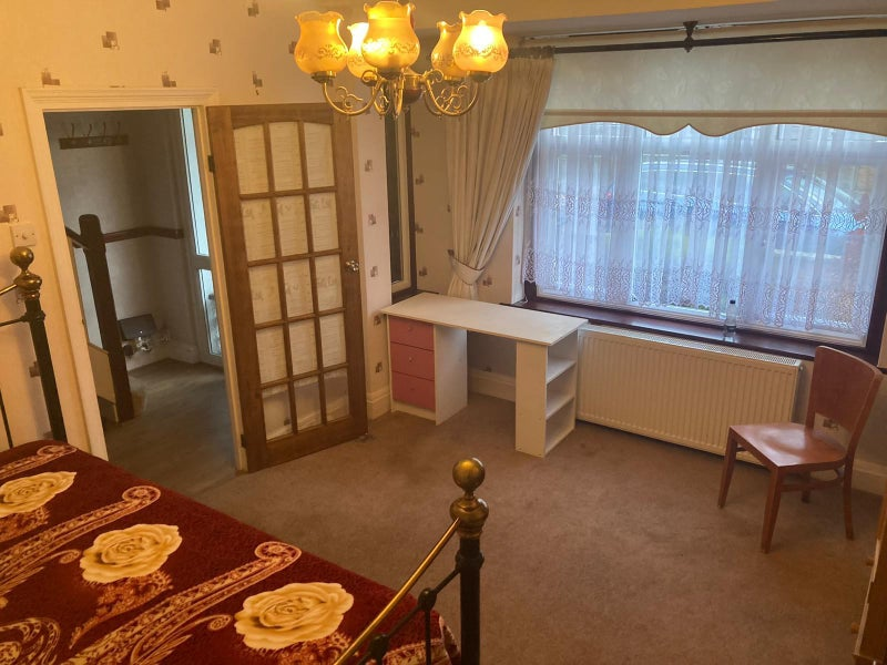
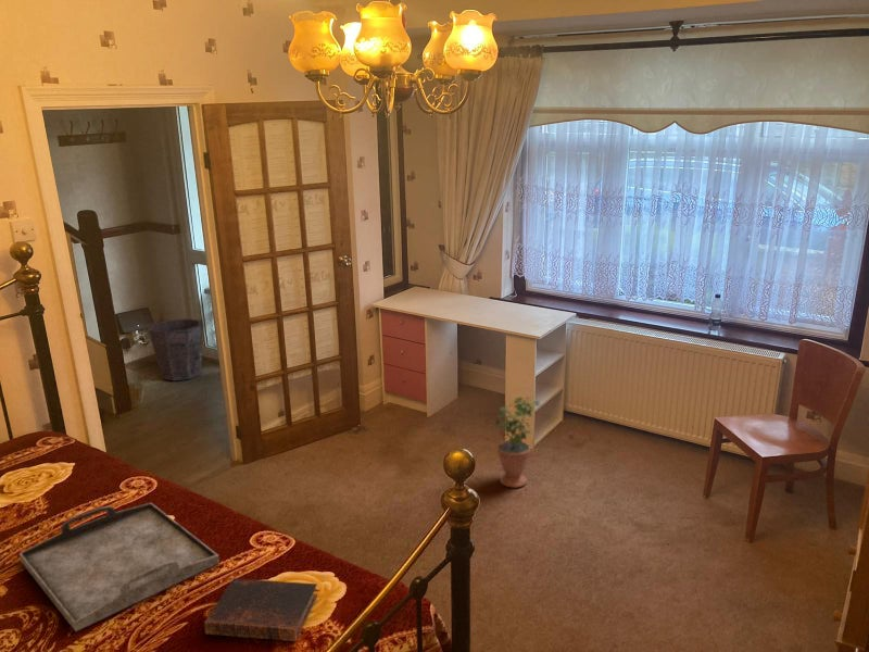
+ book (263, 607)
+ waste bin (178, 350)
+ potted plant (517, 436)
+ serving tray (117, 551)
